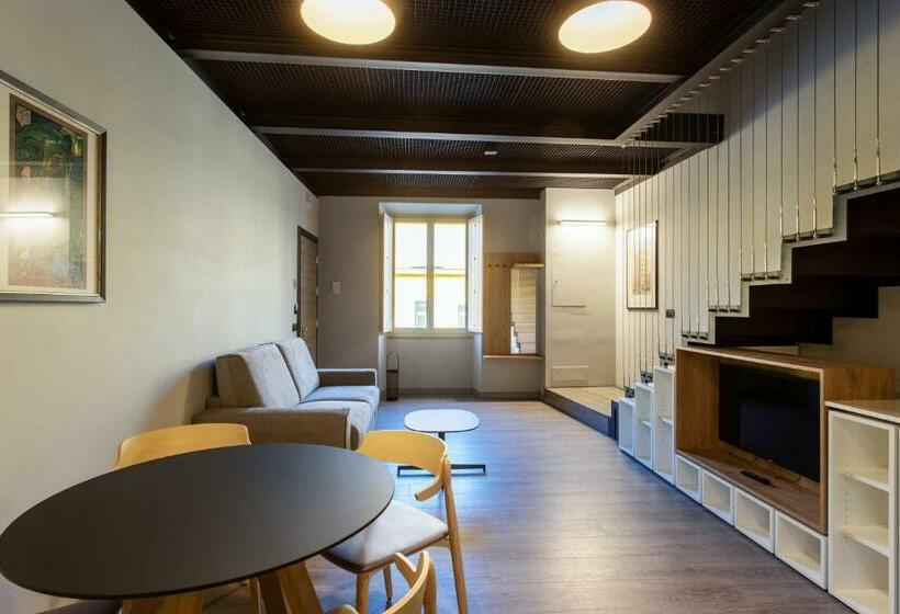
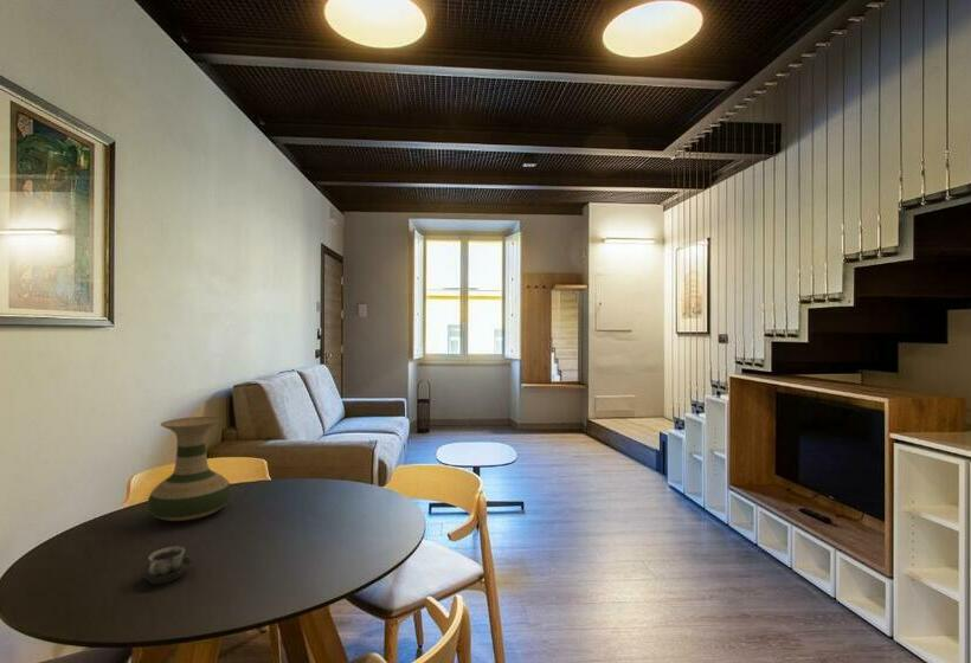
+ cup (166, 565)
+ vase (191, 466)
